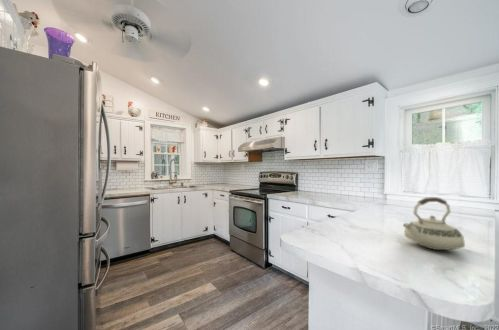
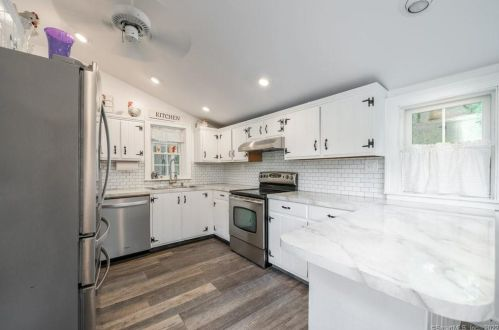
- teakettle (428, 222)
